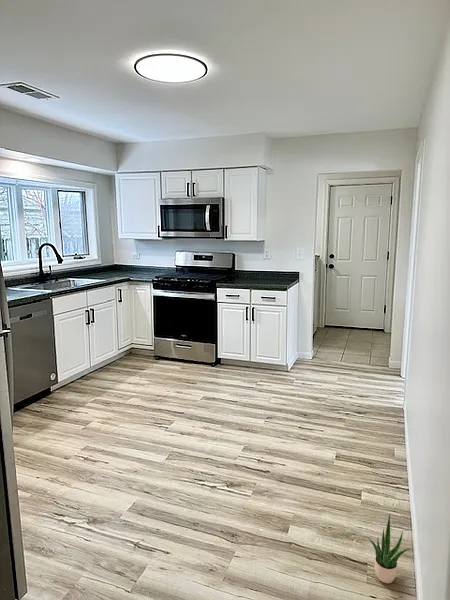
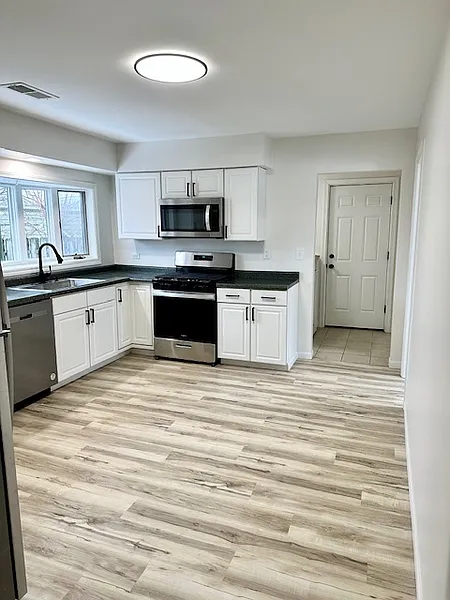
- potted plant (387, 551)
